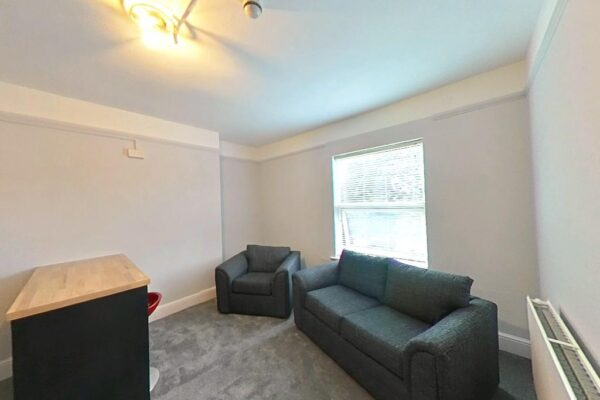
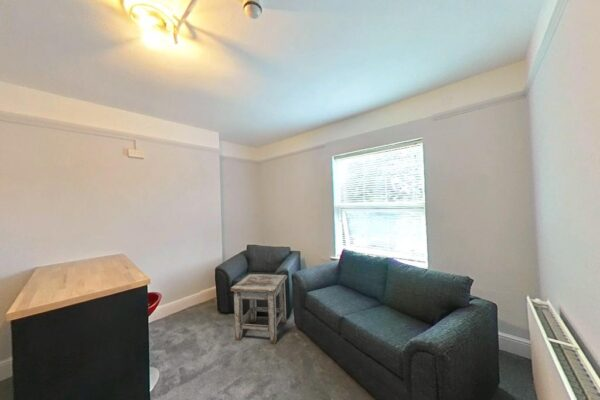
+ stool (261, 307)
